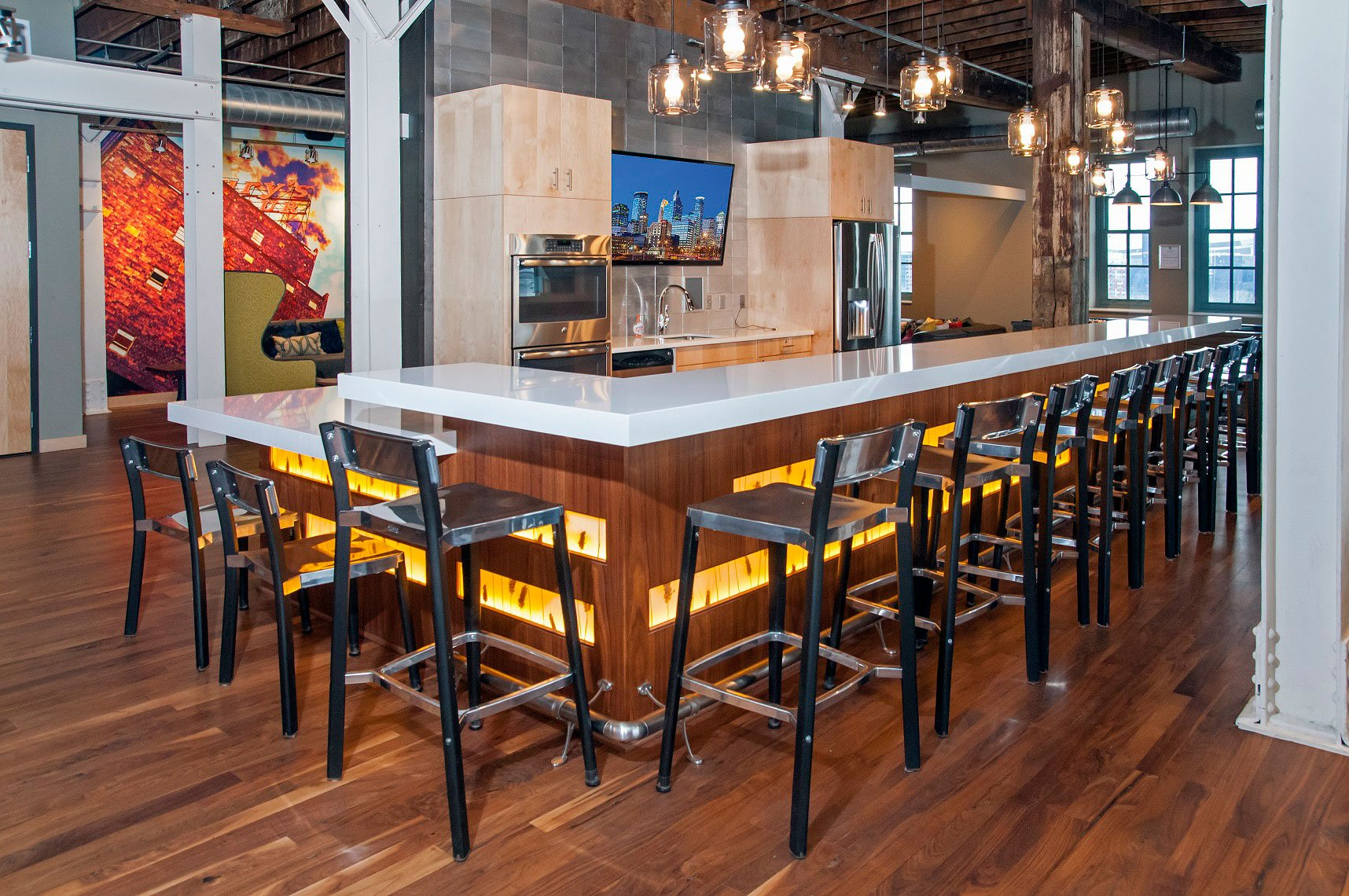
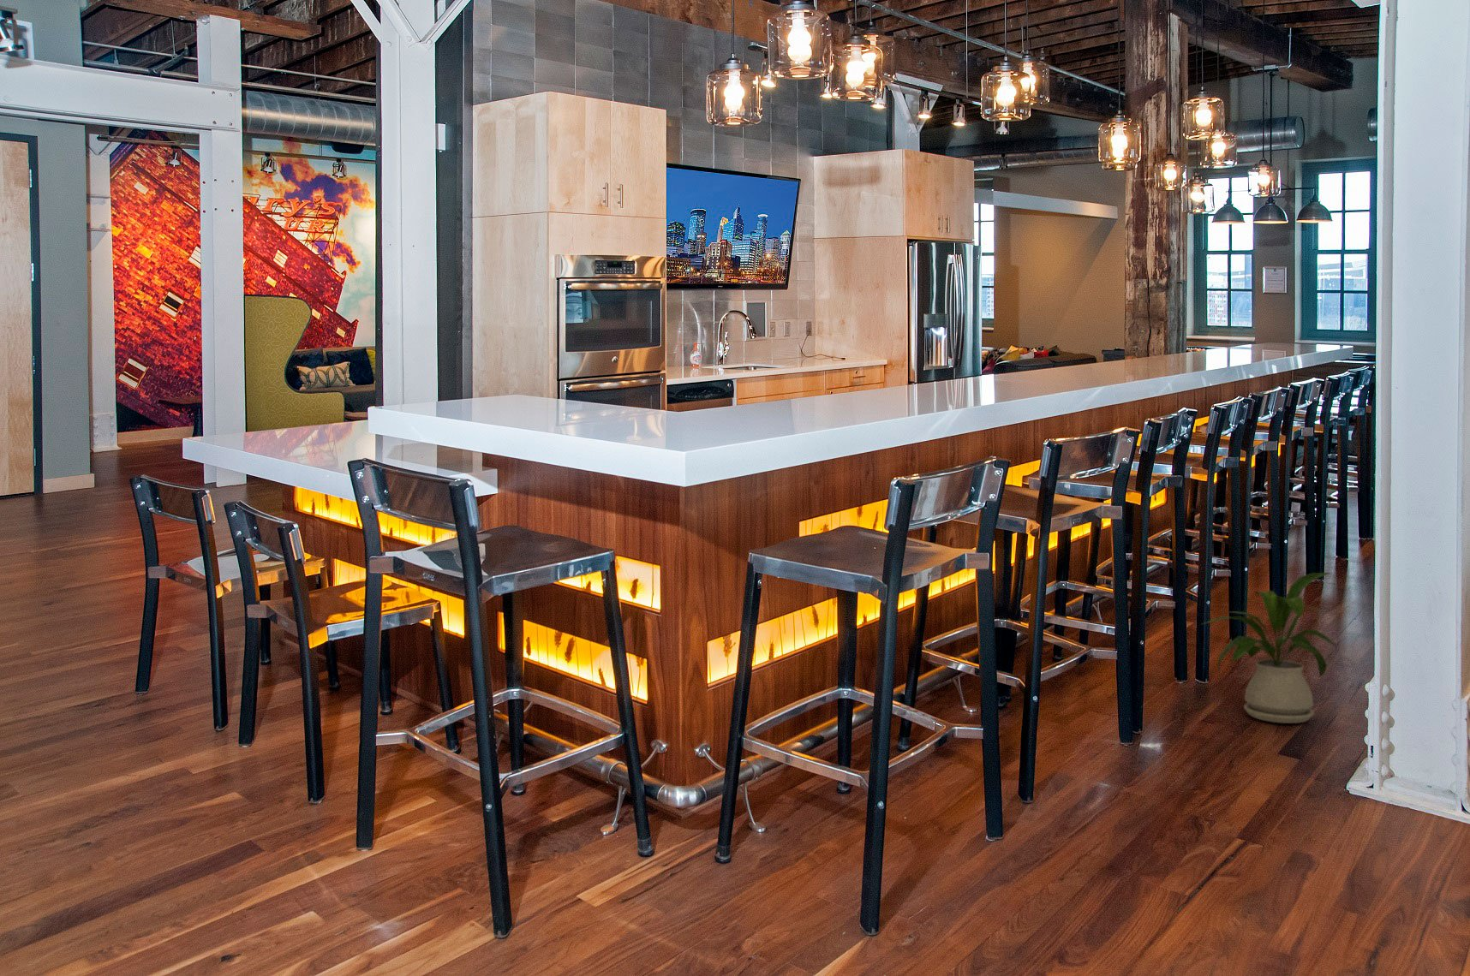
+ house plant (1264, 644)
